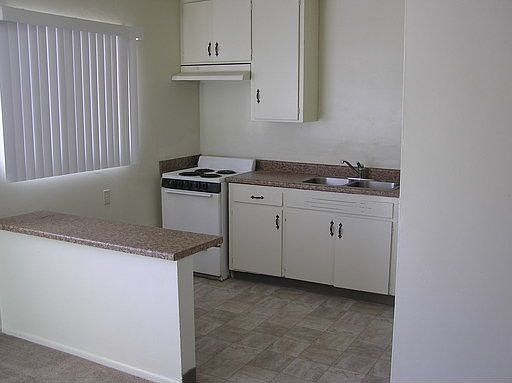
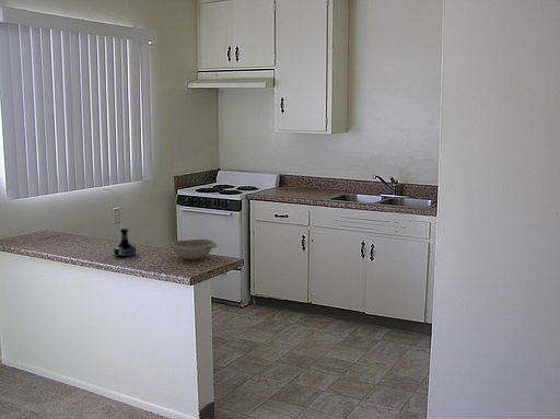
+ decorative bowl (192, 249)
+ tequila bottle (125, 242)
